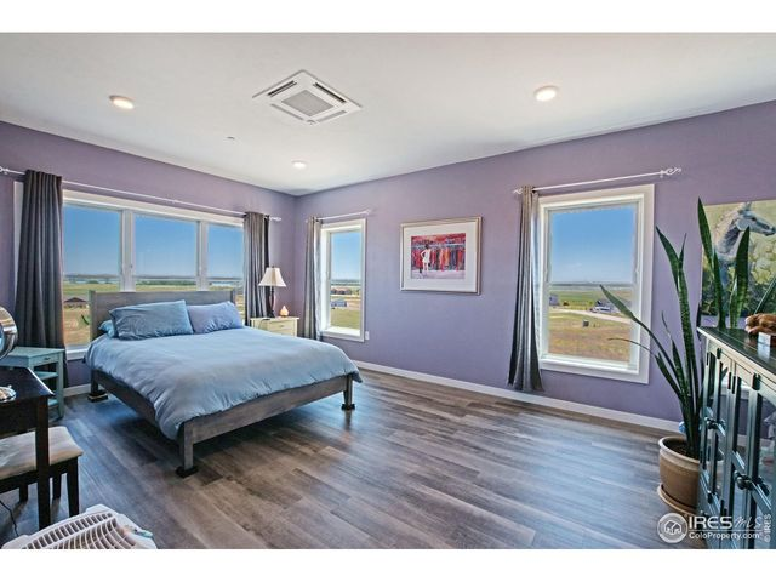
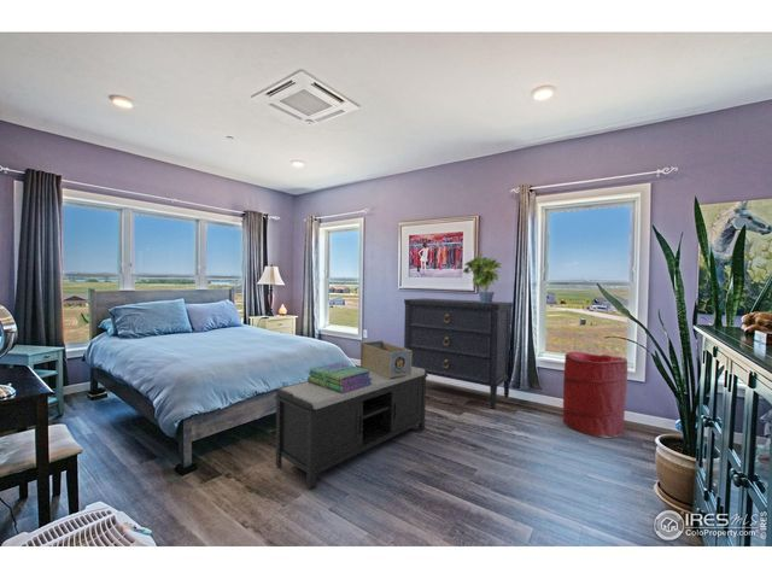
+ bench (358, 411)
+ dresser (455, 346)
+ decorative box (385, 358)
+ potted plant (482, 277)
+ stack of books (339, 375)
+ laundry hamper (593, 390)
